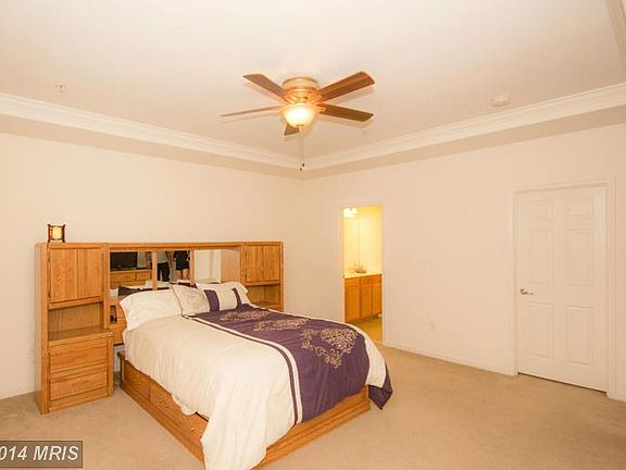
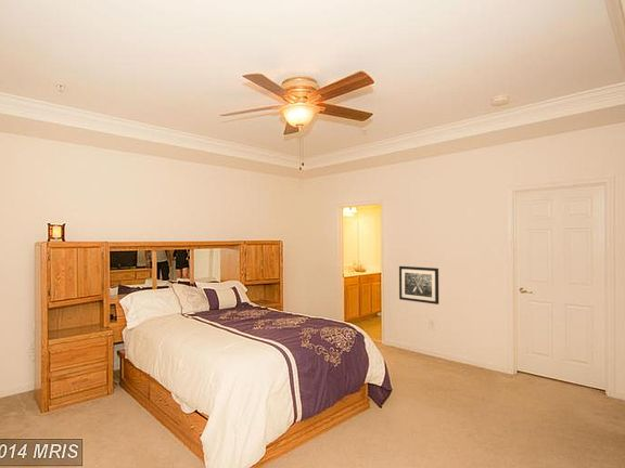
+ wall art (418, 284)
